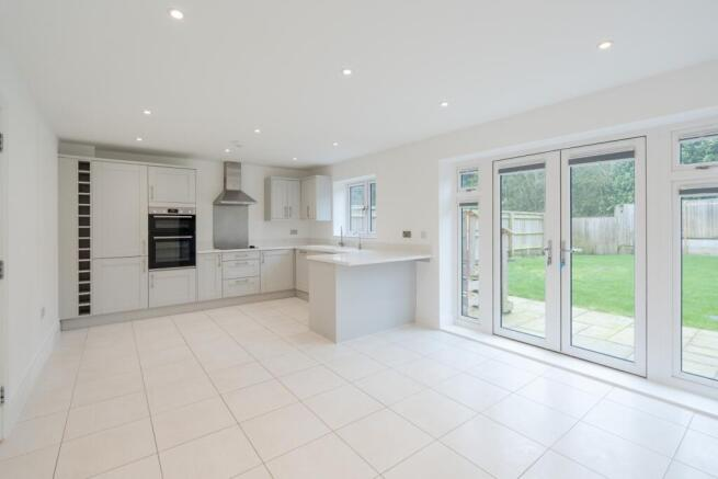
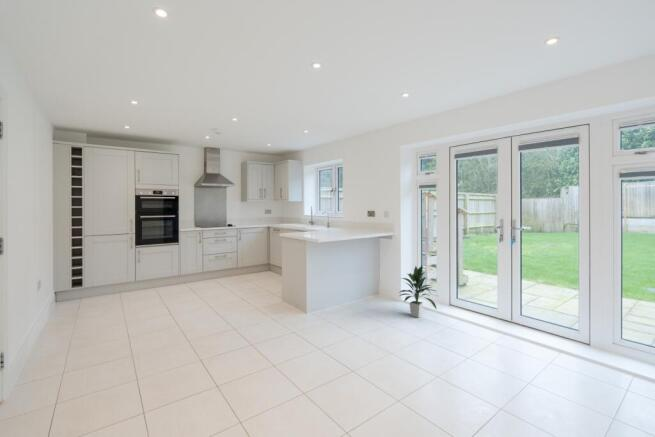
+ indoor plant (417, 291)
